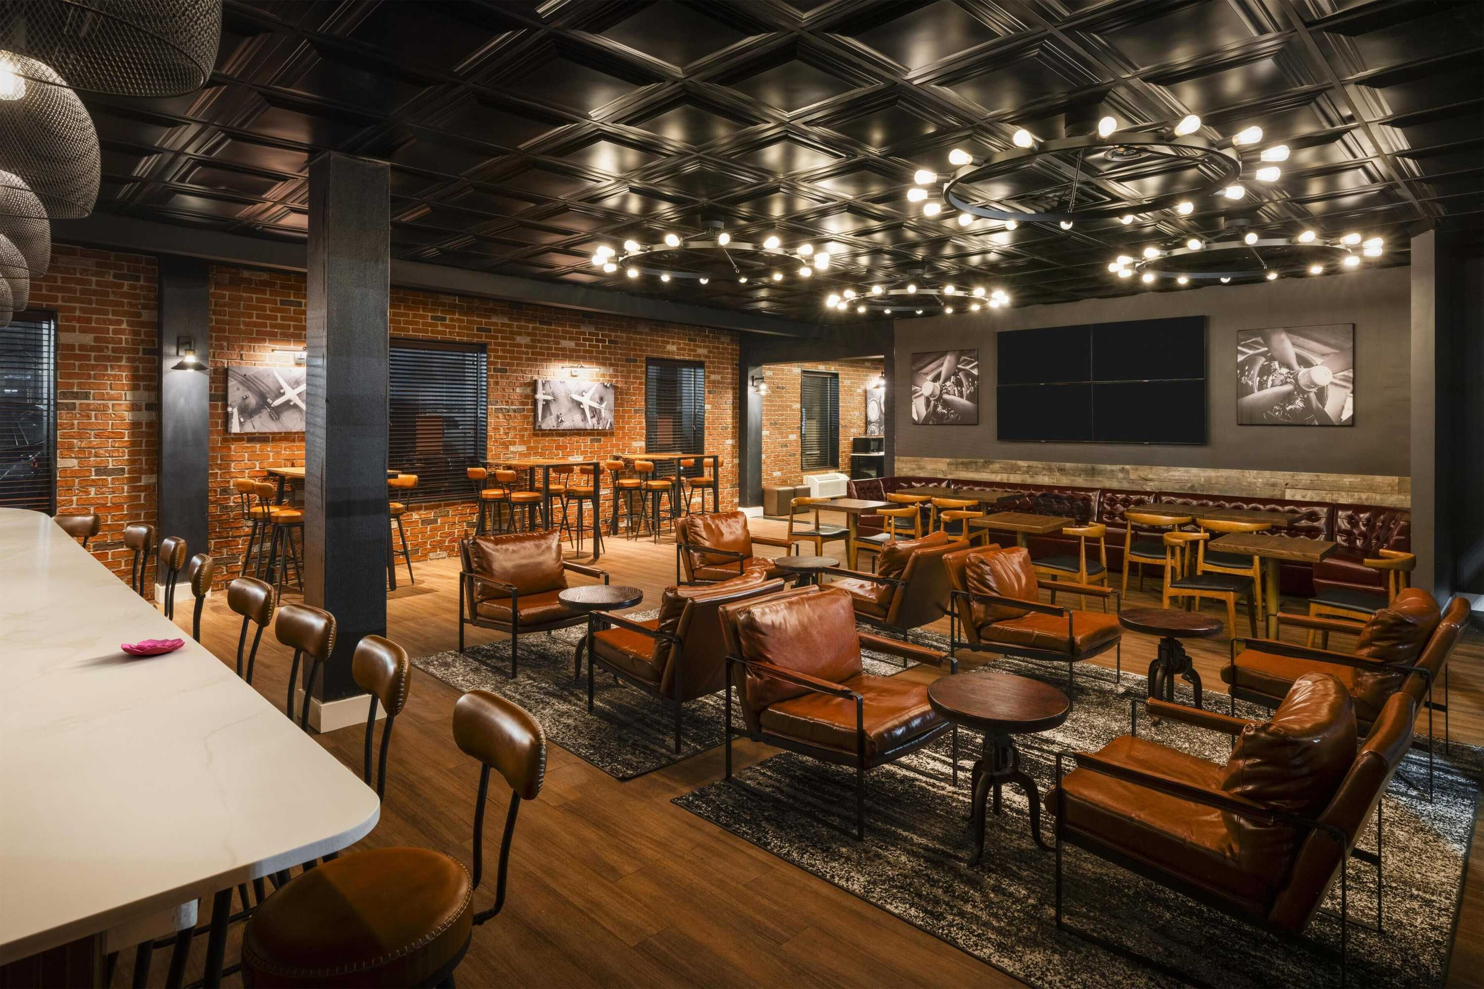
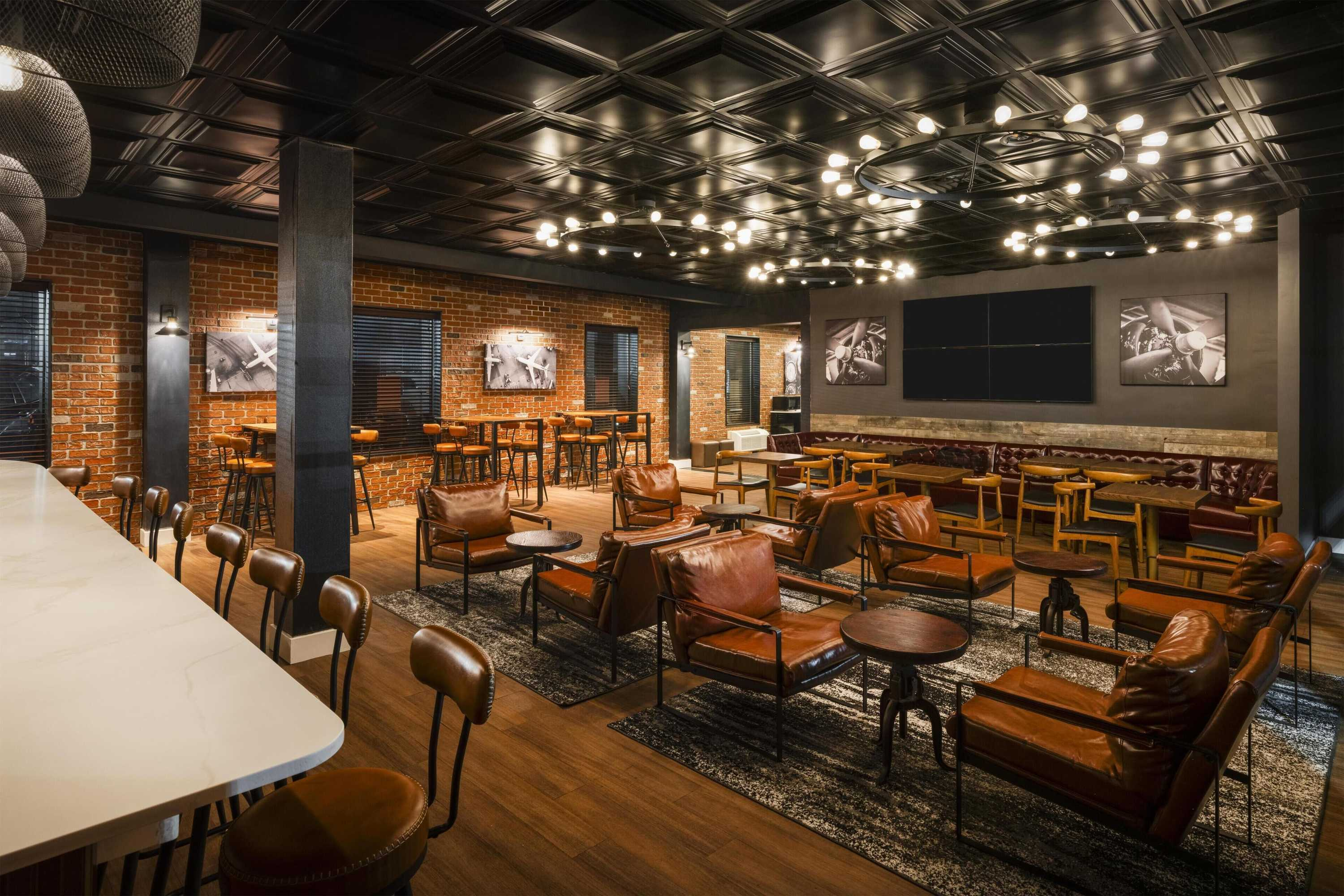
- flower (153, 647)
